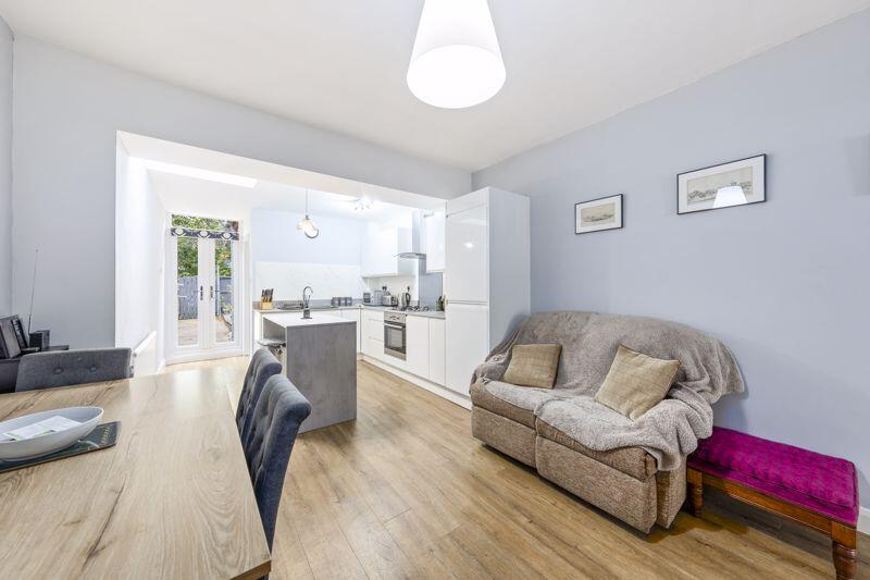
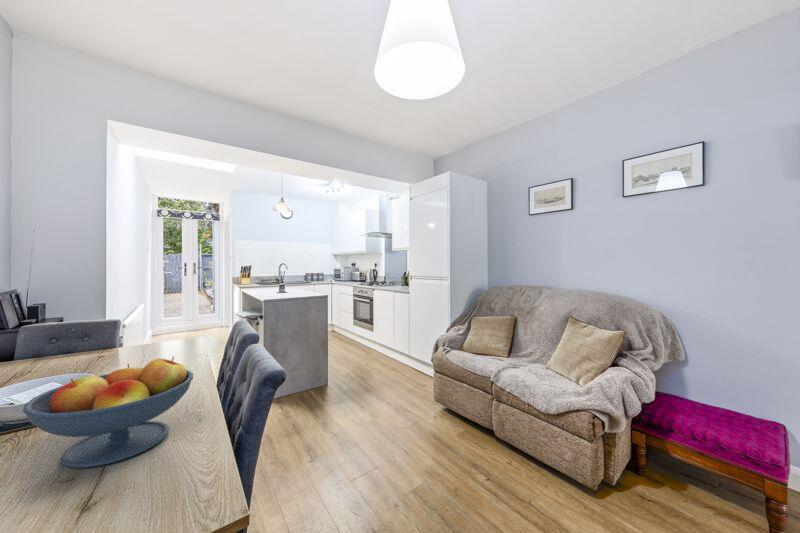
+ fruit bowl (119, 404)
